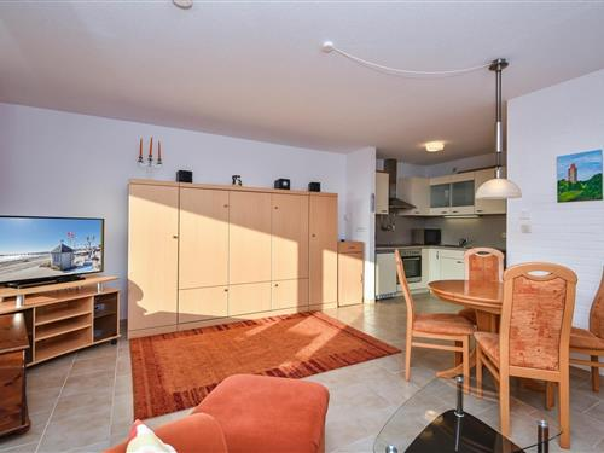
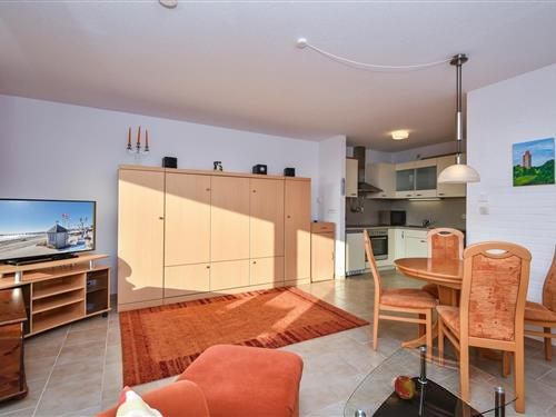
+ fruit (406, 387)
